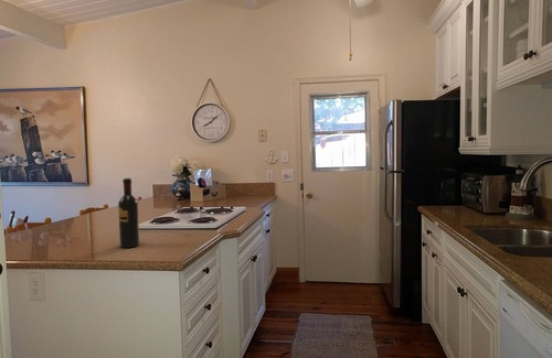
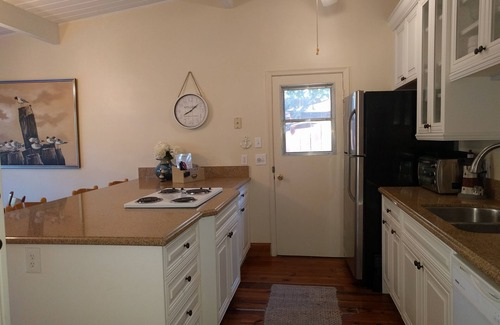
- wine bottle (128, 211)
